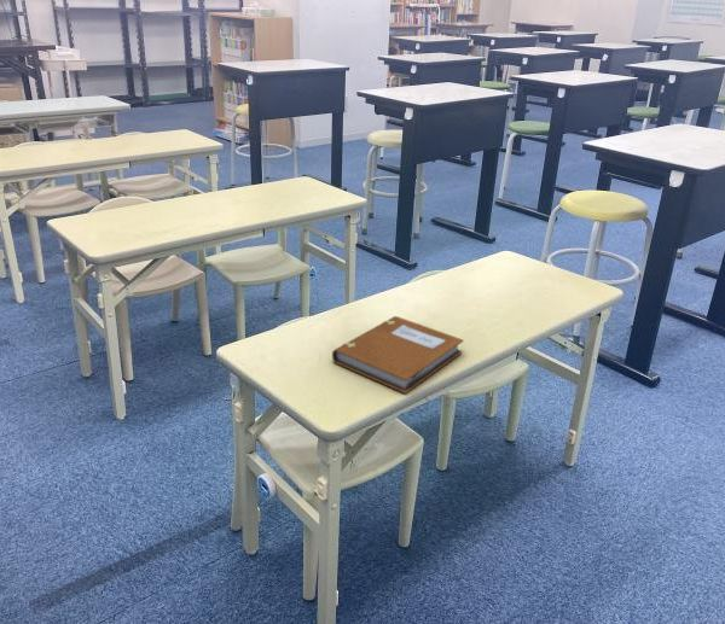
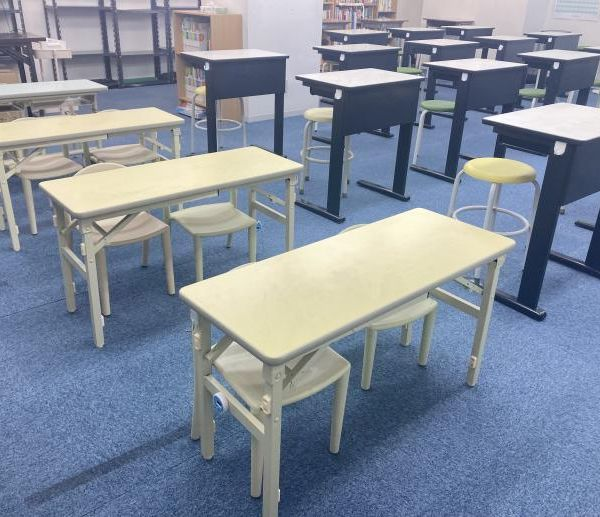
- notebook (400, 349)
